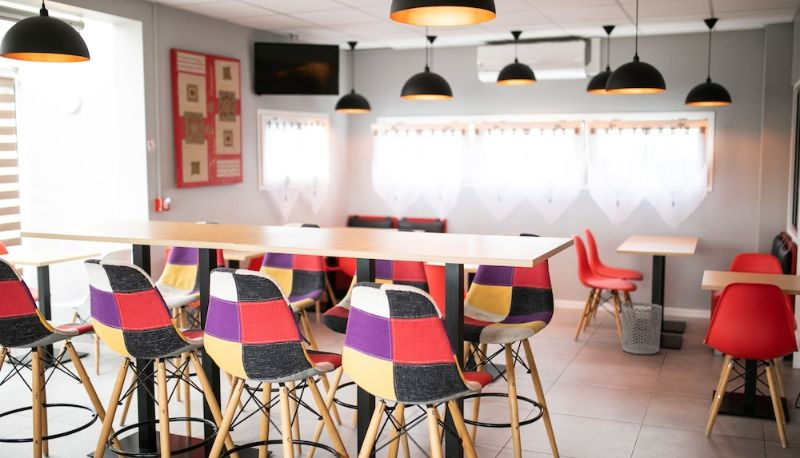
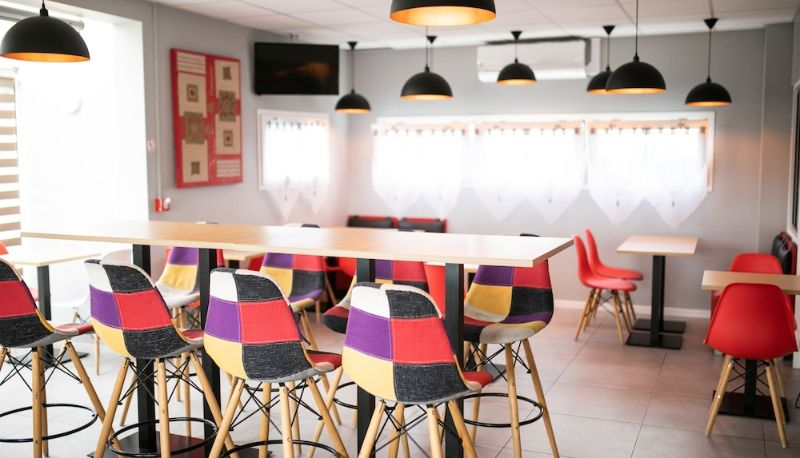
- waste bin (641, 328)
